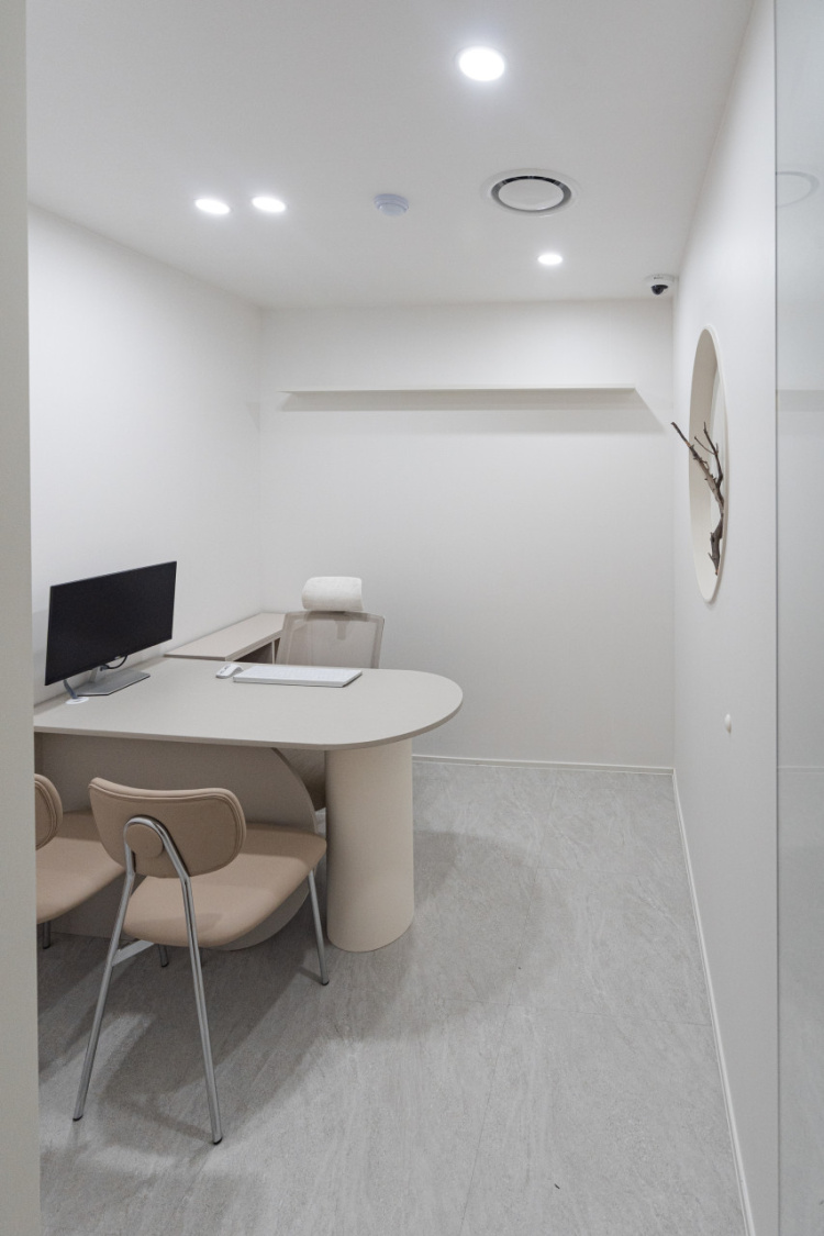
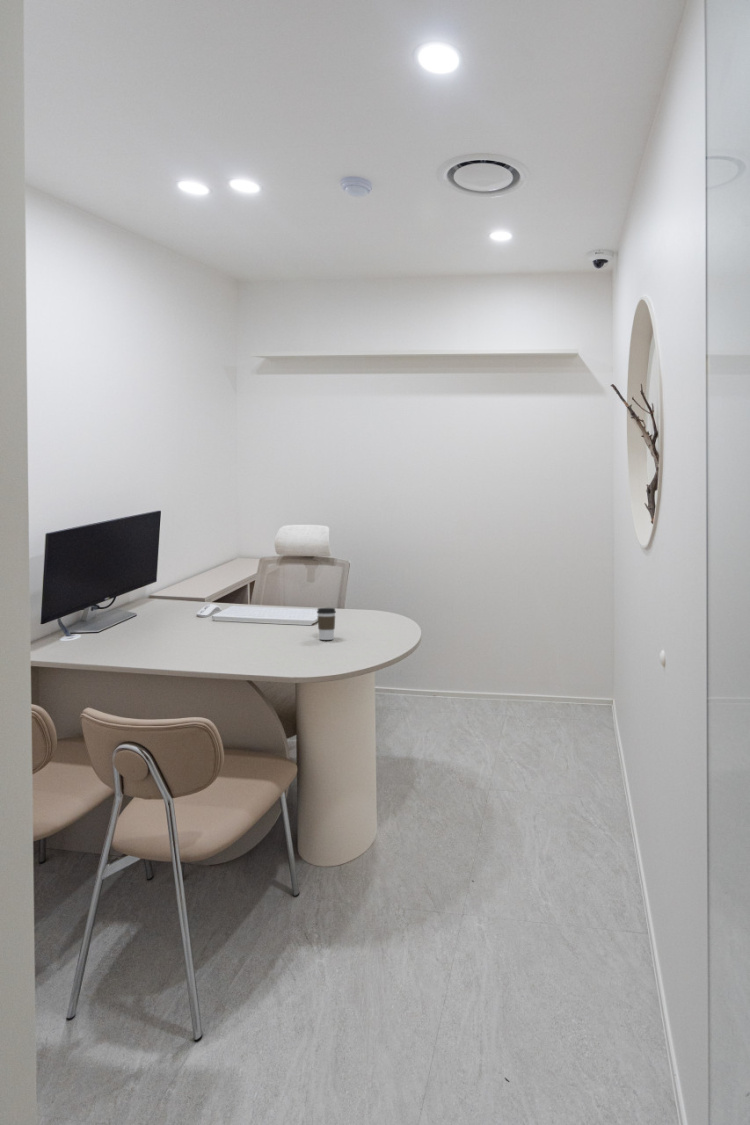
+ coffee cup (326, 623)
